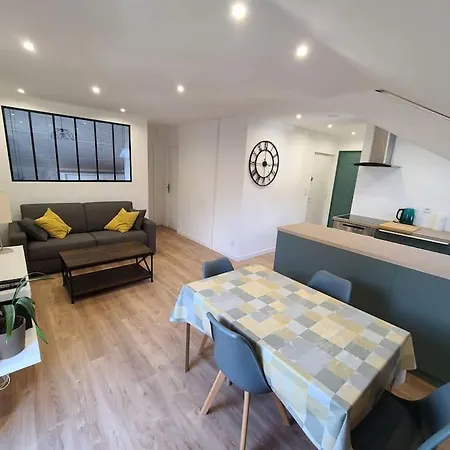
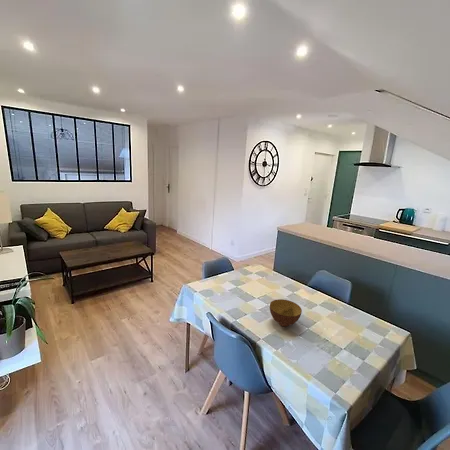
+ bowl (284, 315)
